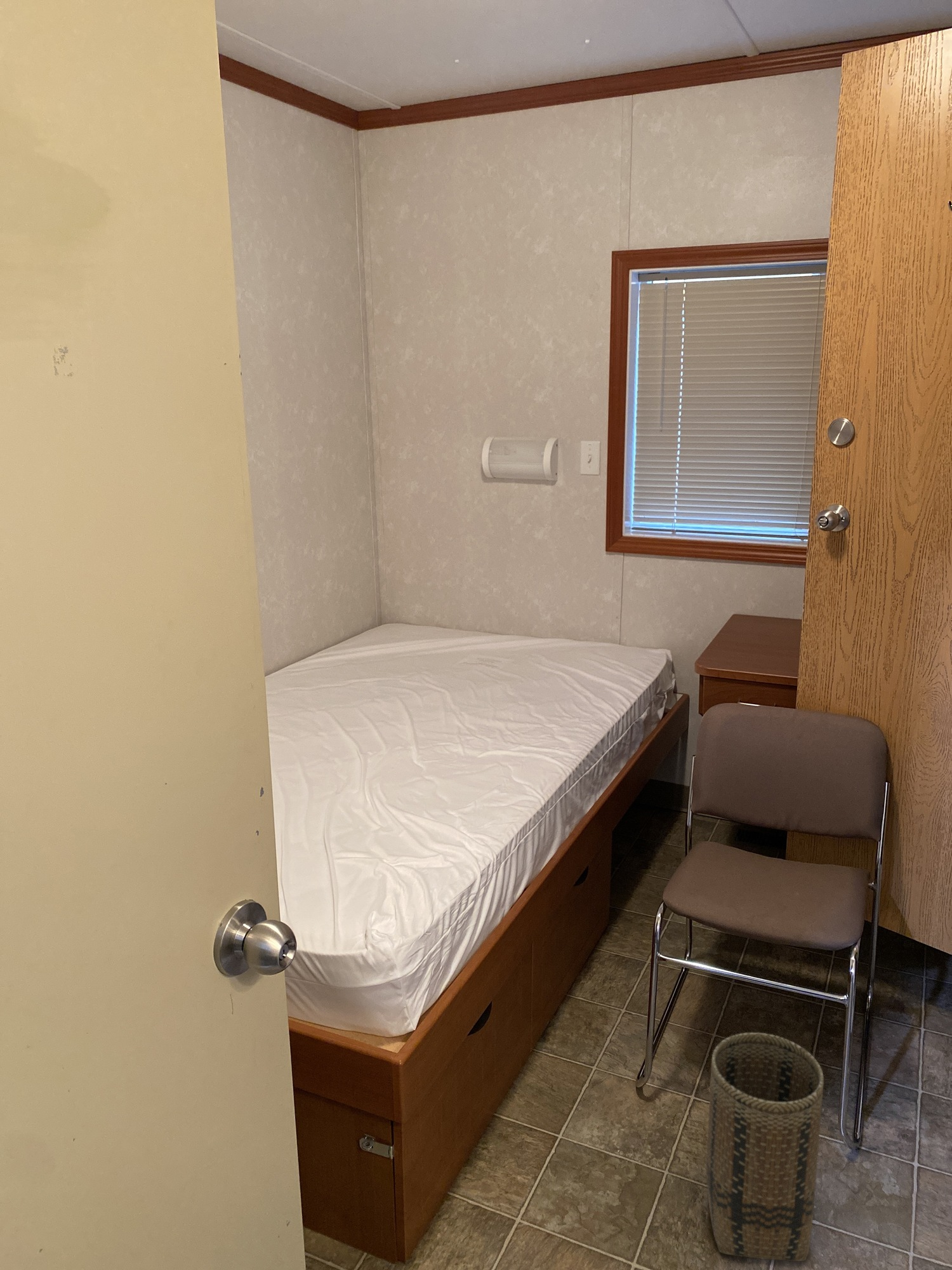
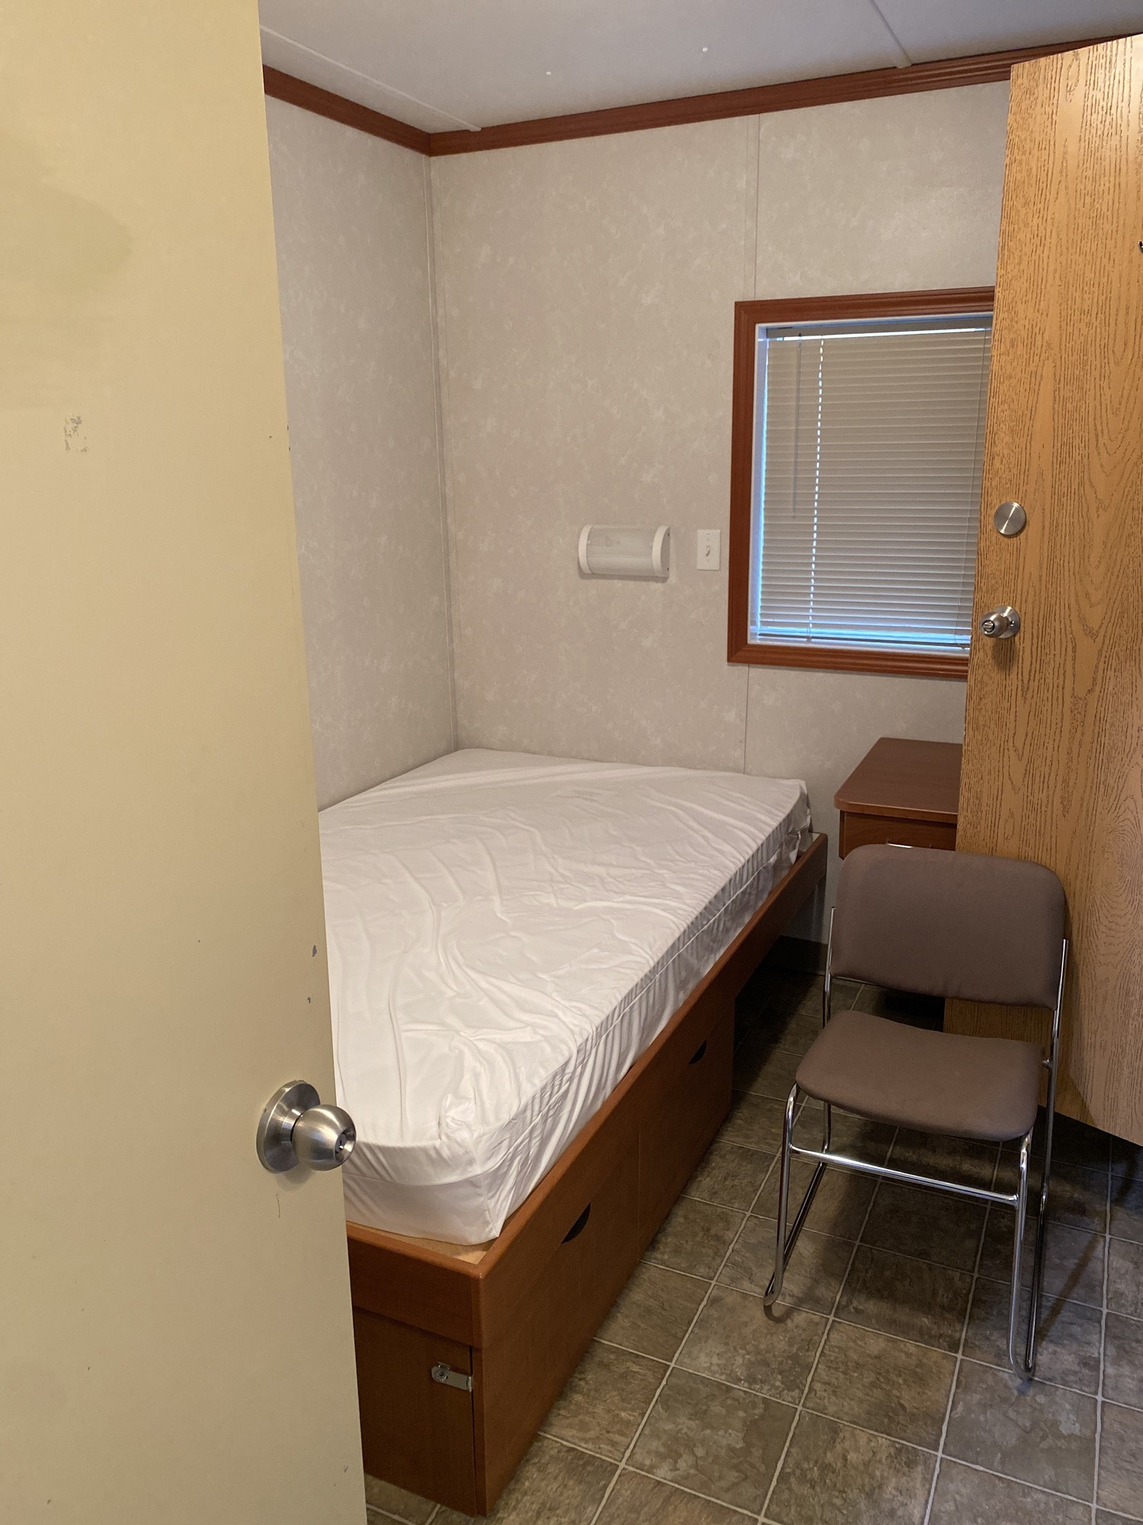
- basket (761, 1147)
